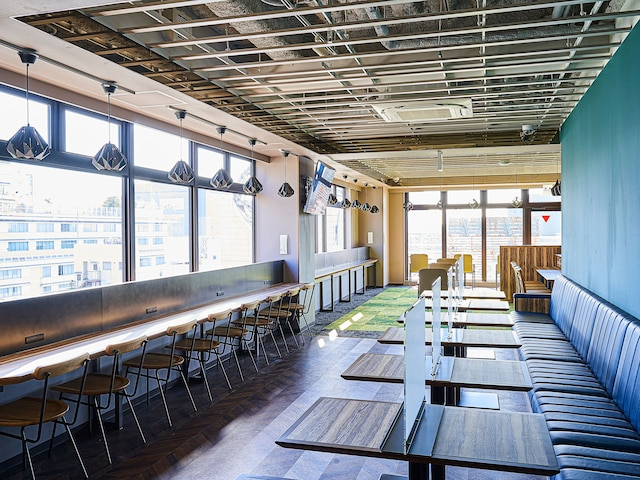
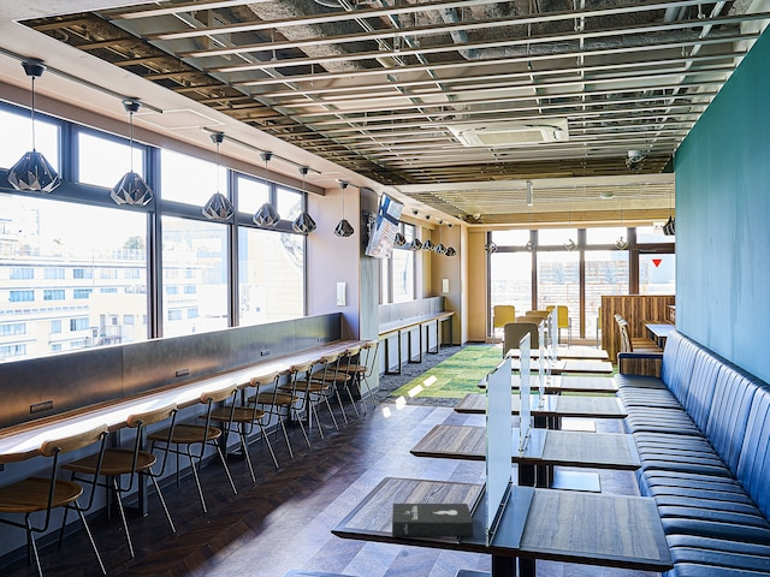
+ booklet (431, 518)
